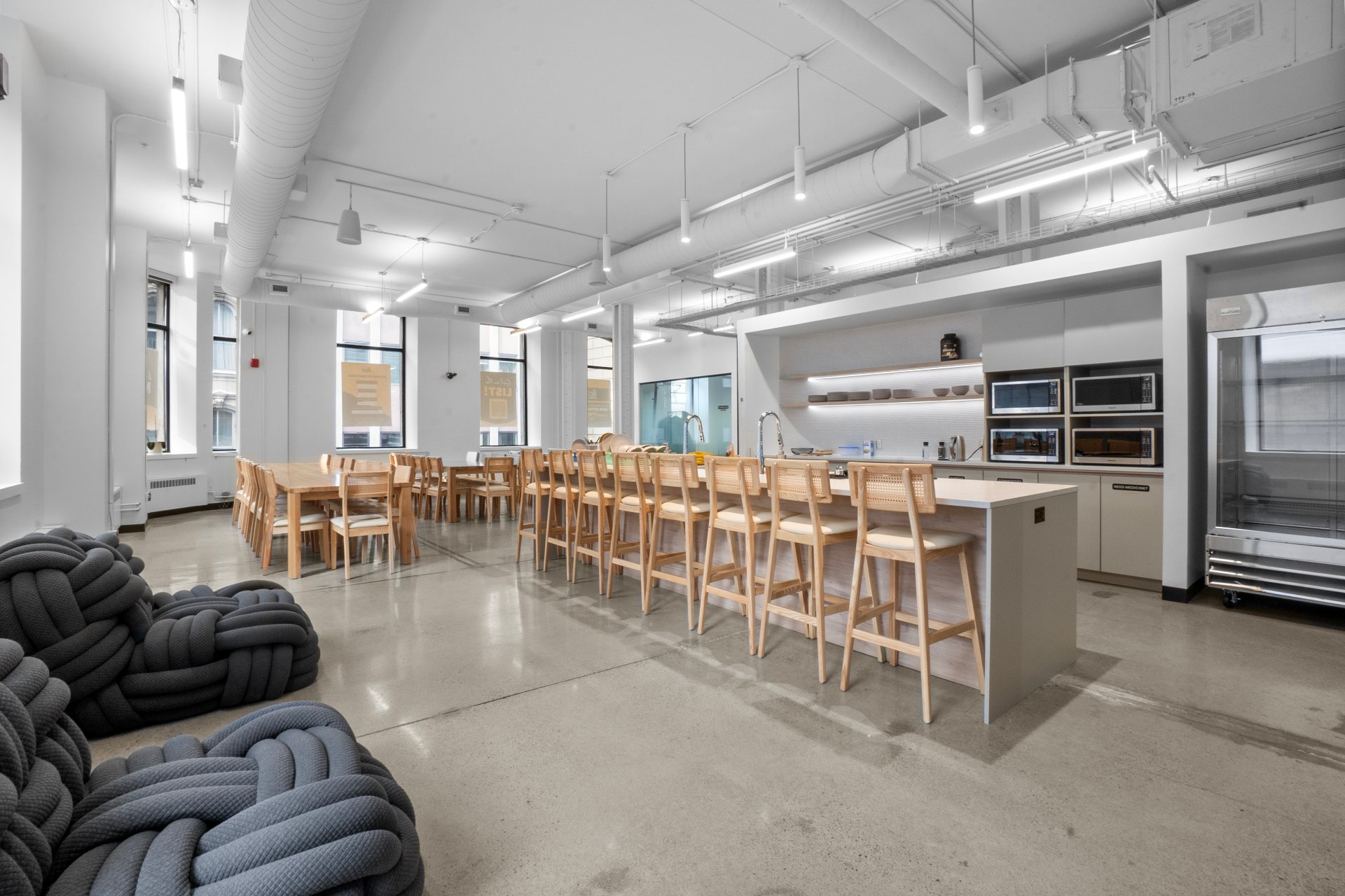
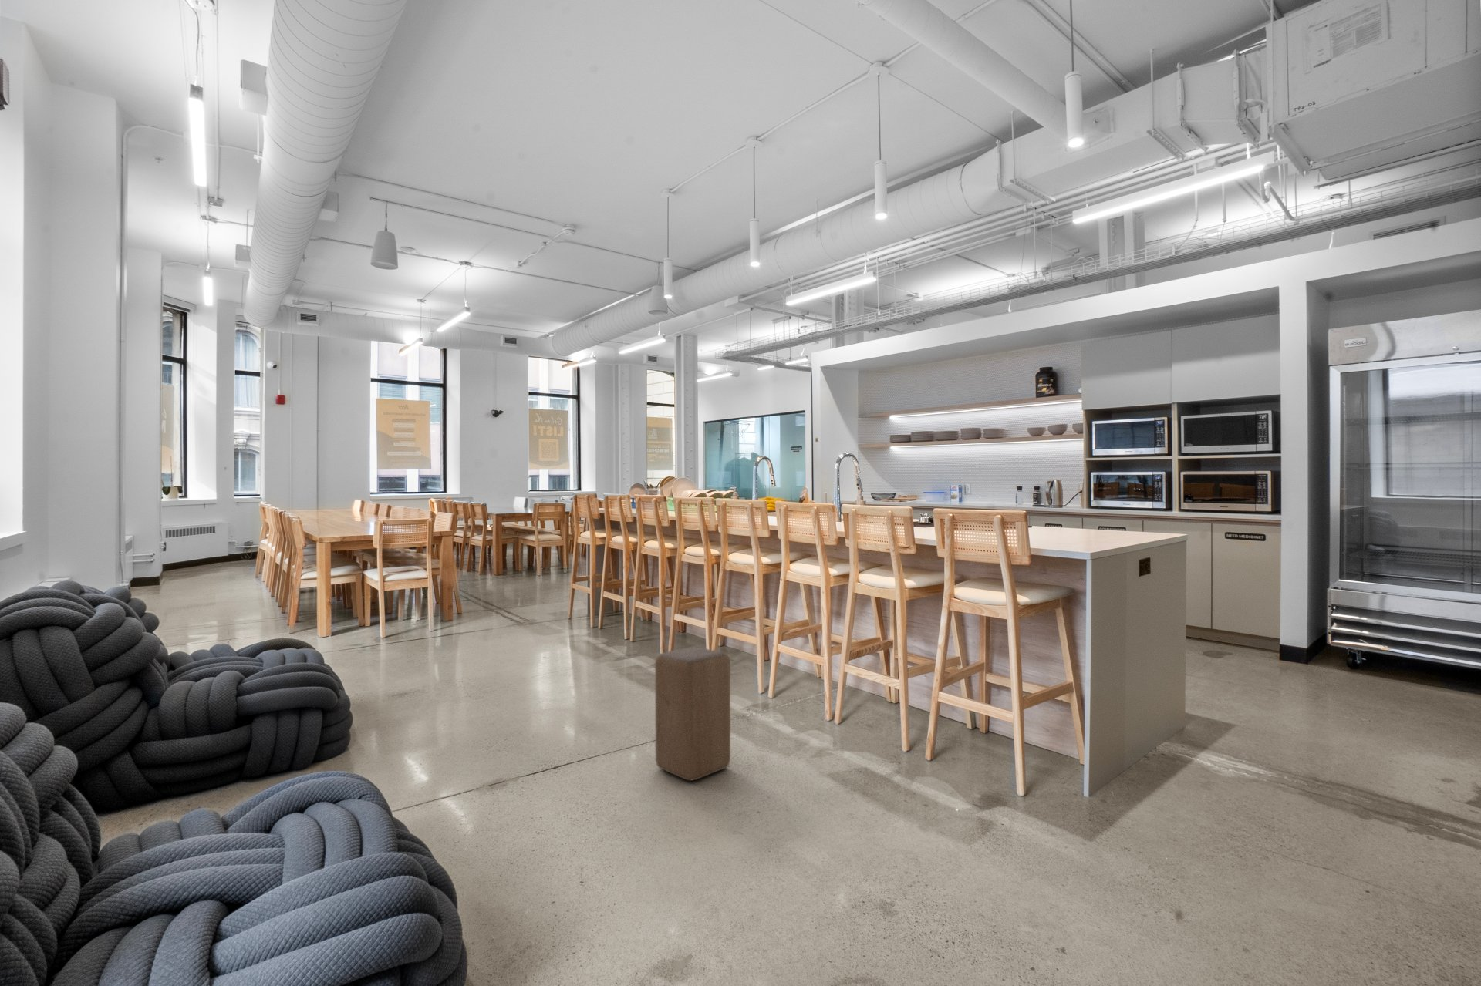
+ stool (693, 710)
